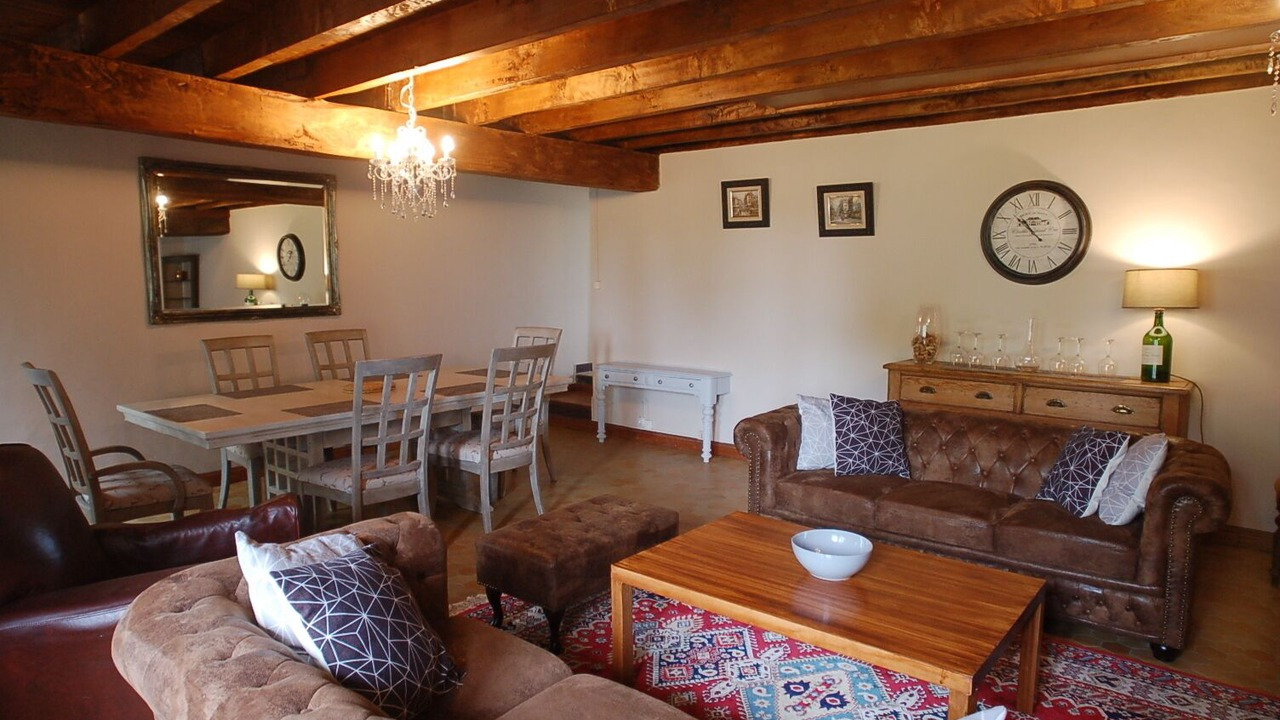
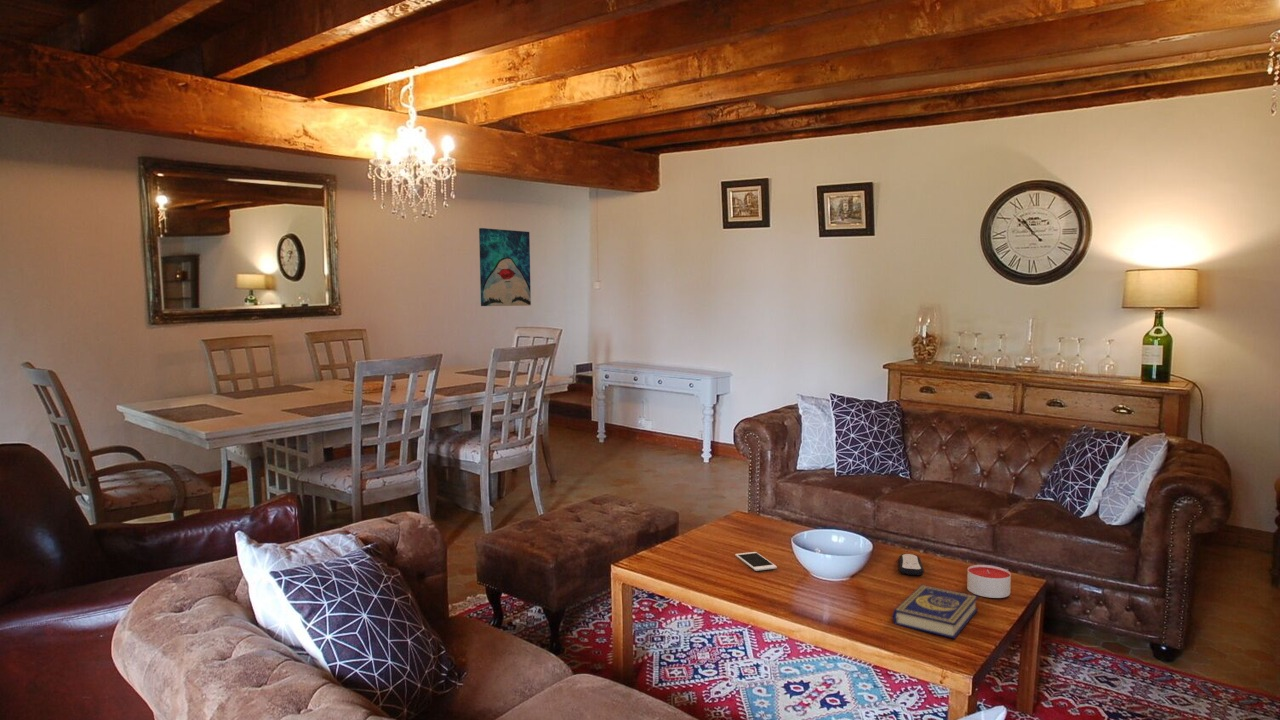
+ candle (988, 580)
+ cell phone (755, 561)
+ remote control (910, 563)
+ wall art (505, 268)
+ book (935, 610)
